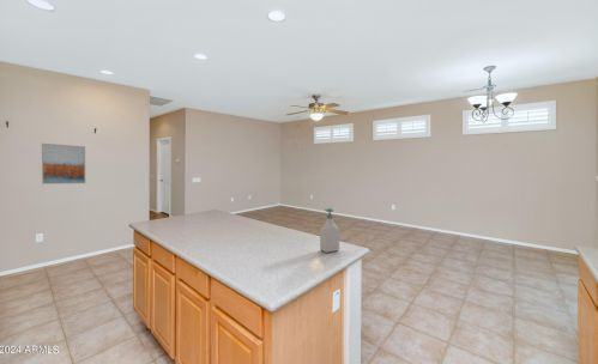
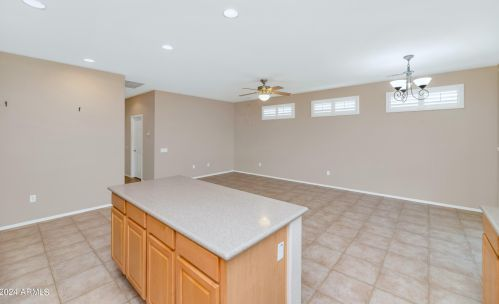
- soap bottle (328, 229)
- wall art (64, 164)
